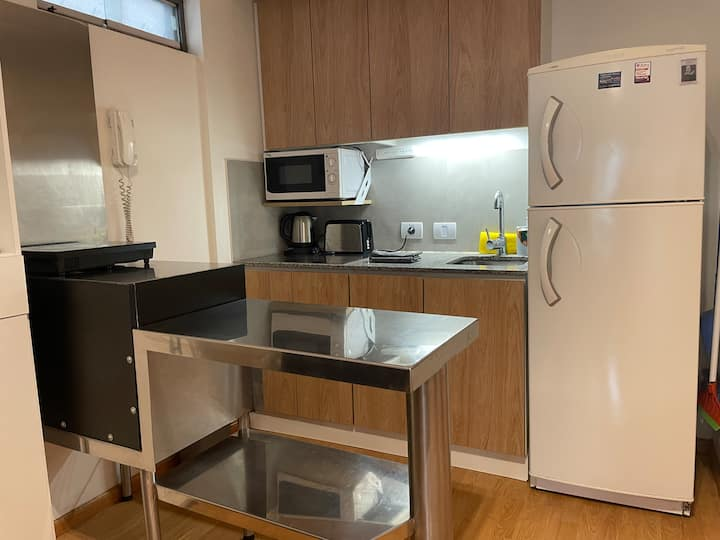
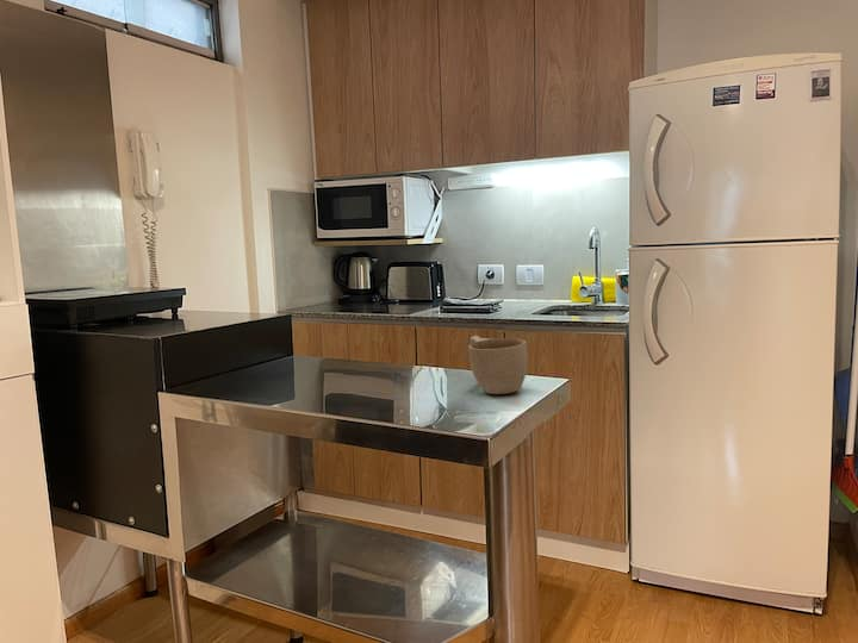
+ cup (493, 363)
